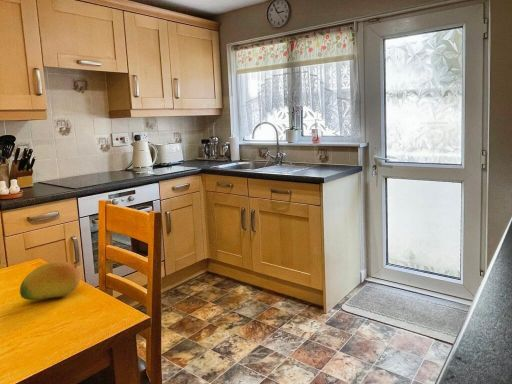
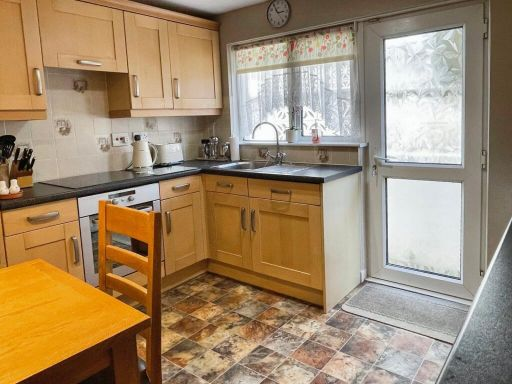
- fruit (50, 280)
